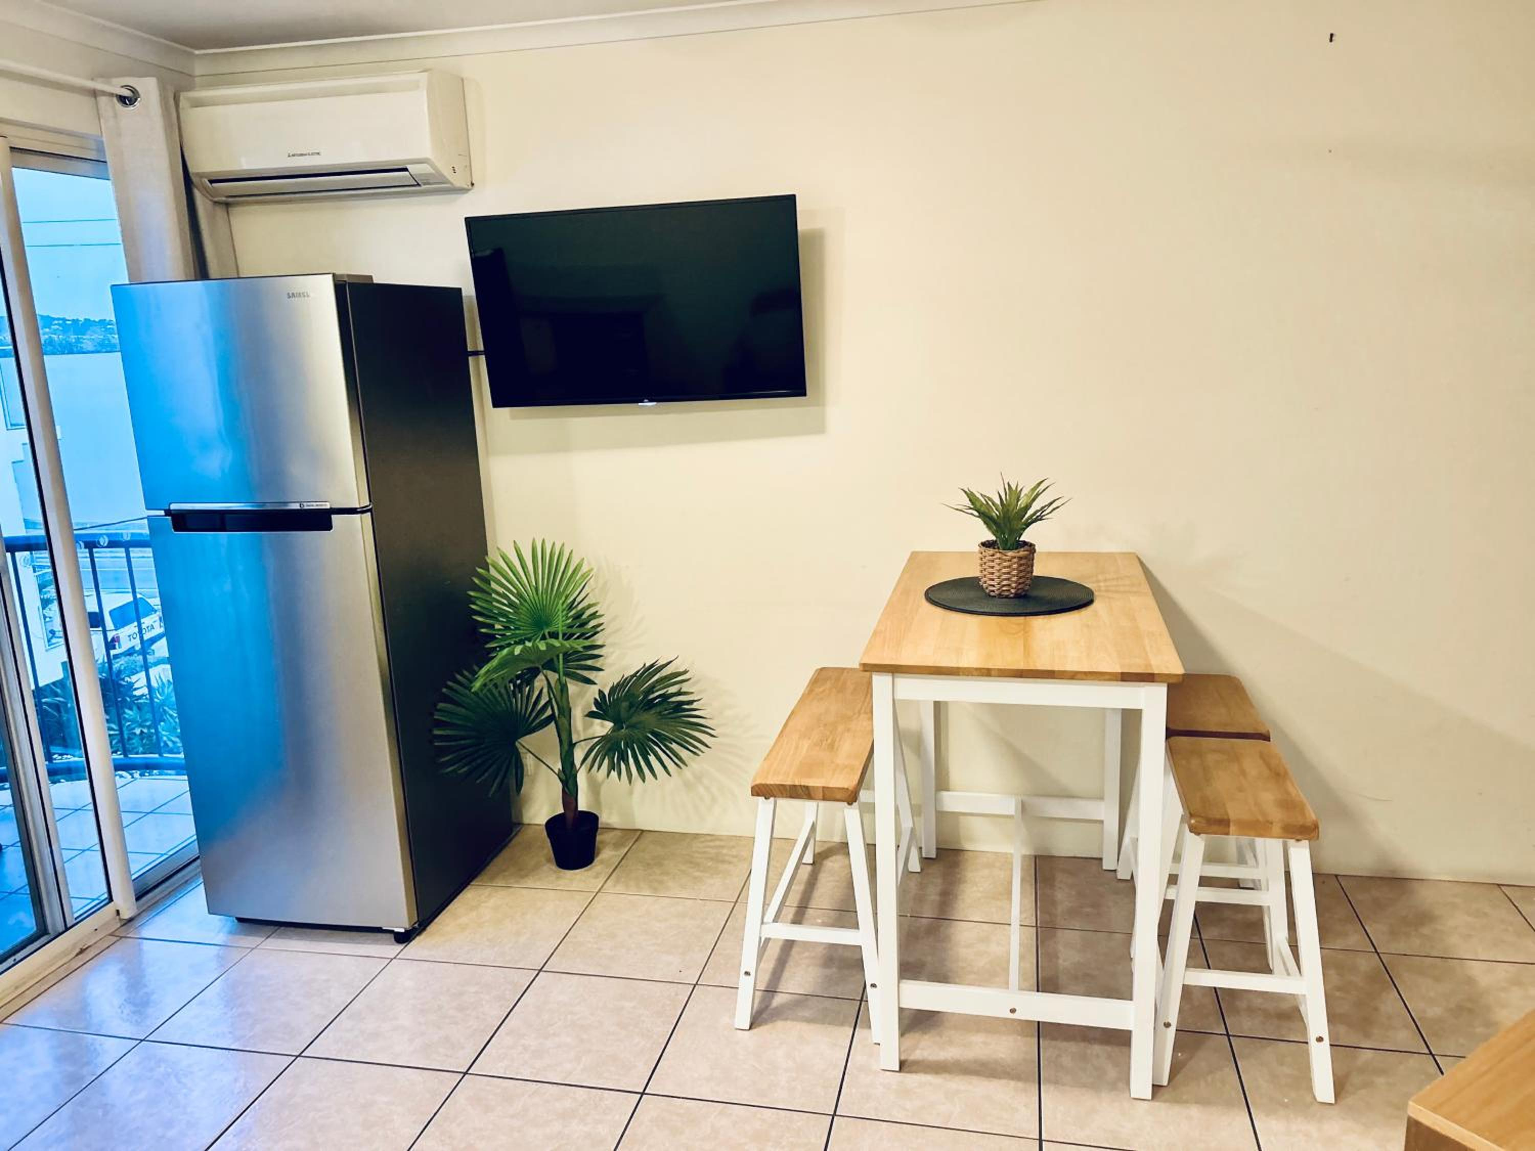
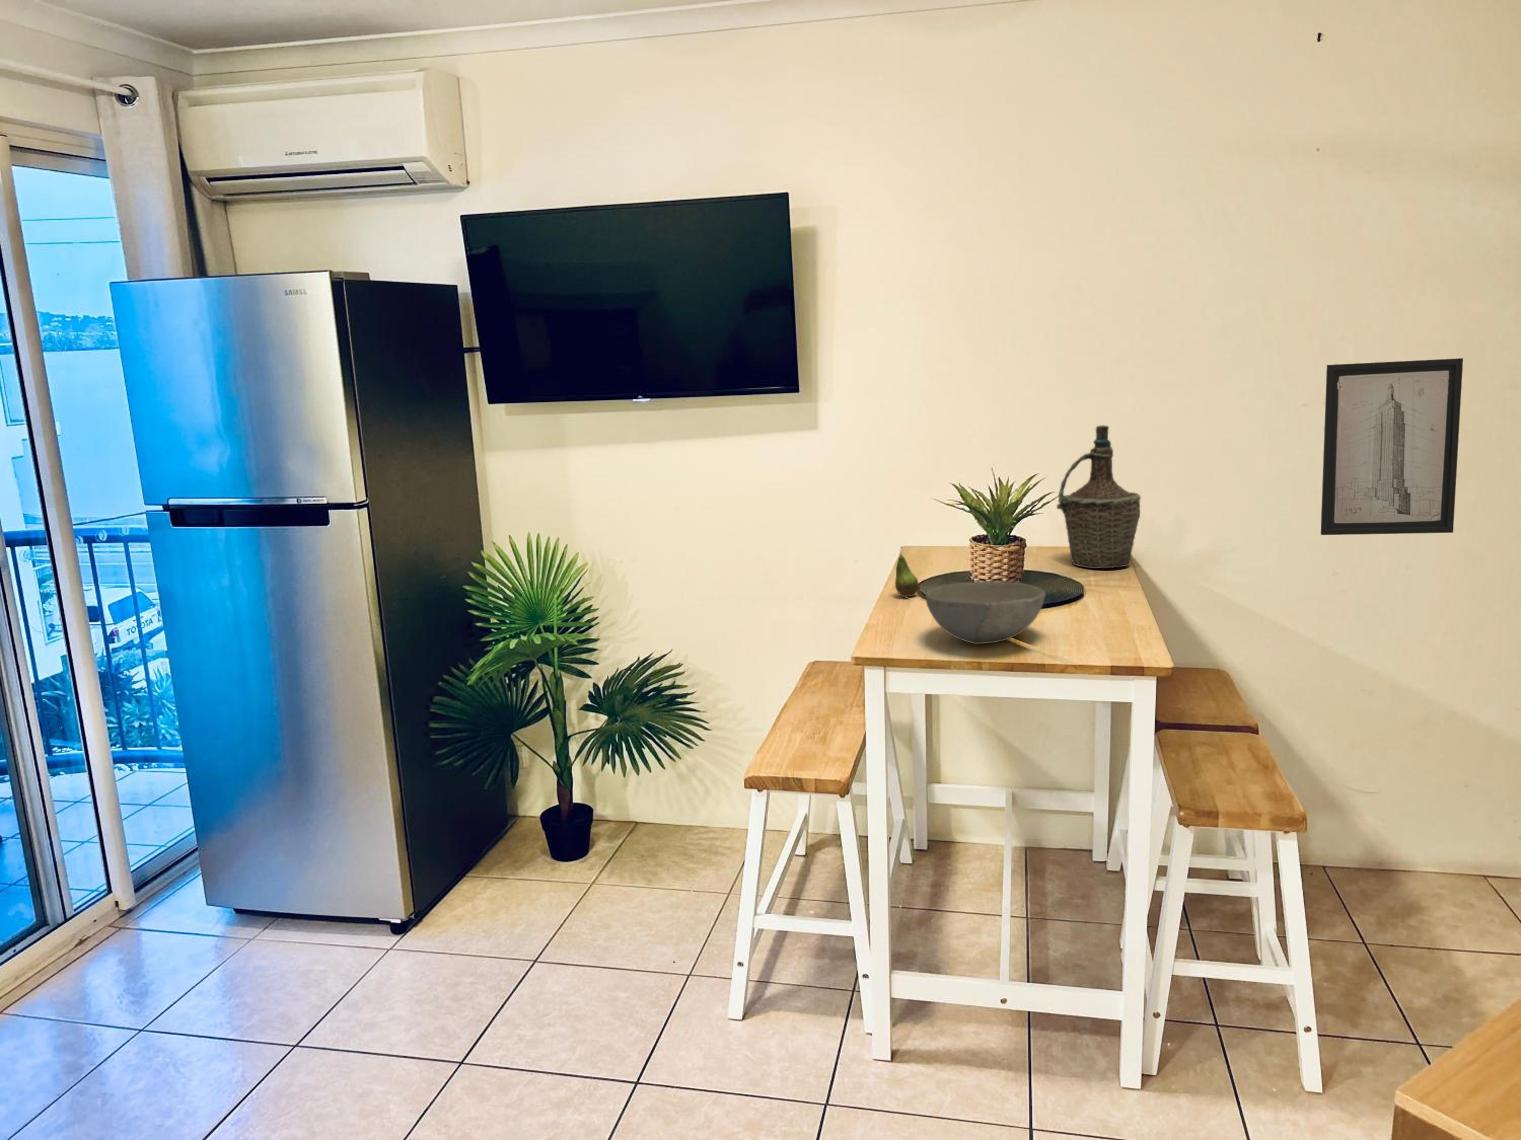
+ fruit (905, 570)
+ wall art (1389, 448)
+ bottle (1099, 495)
+ bowl (984, 616)
